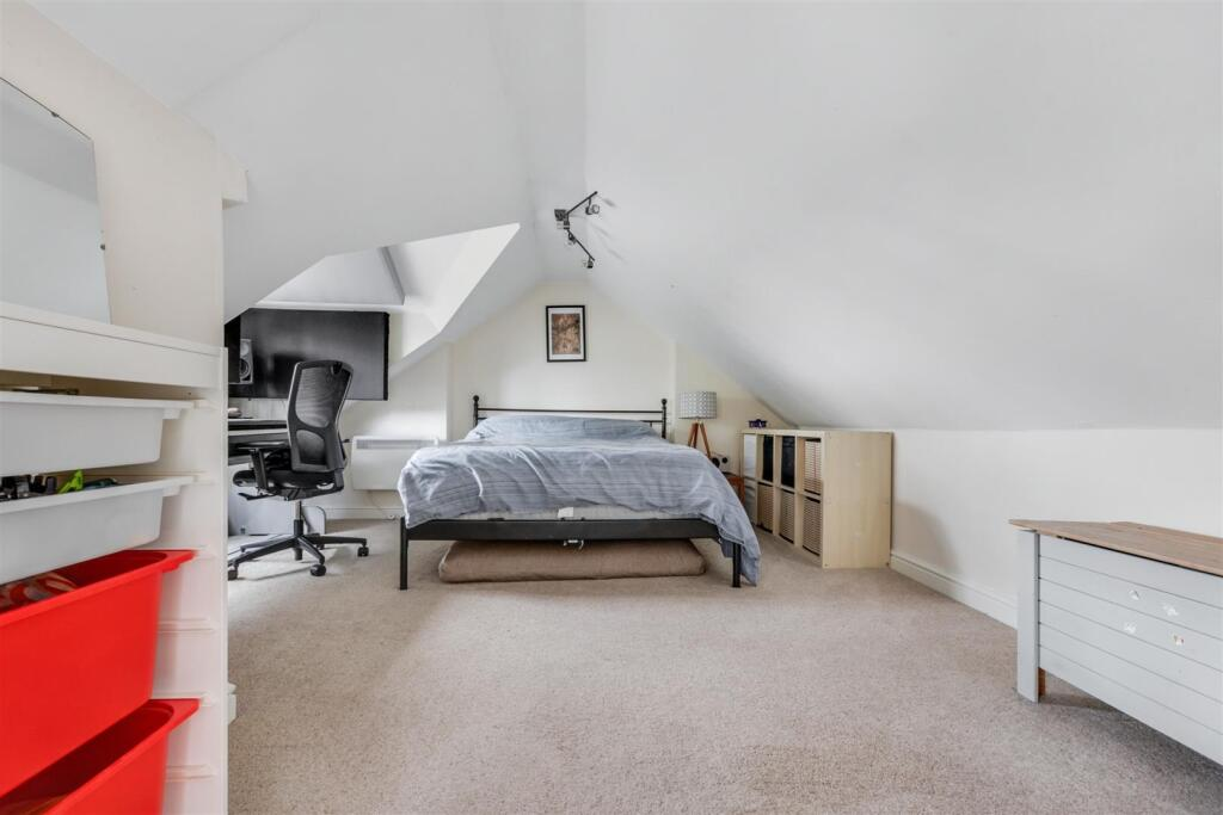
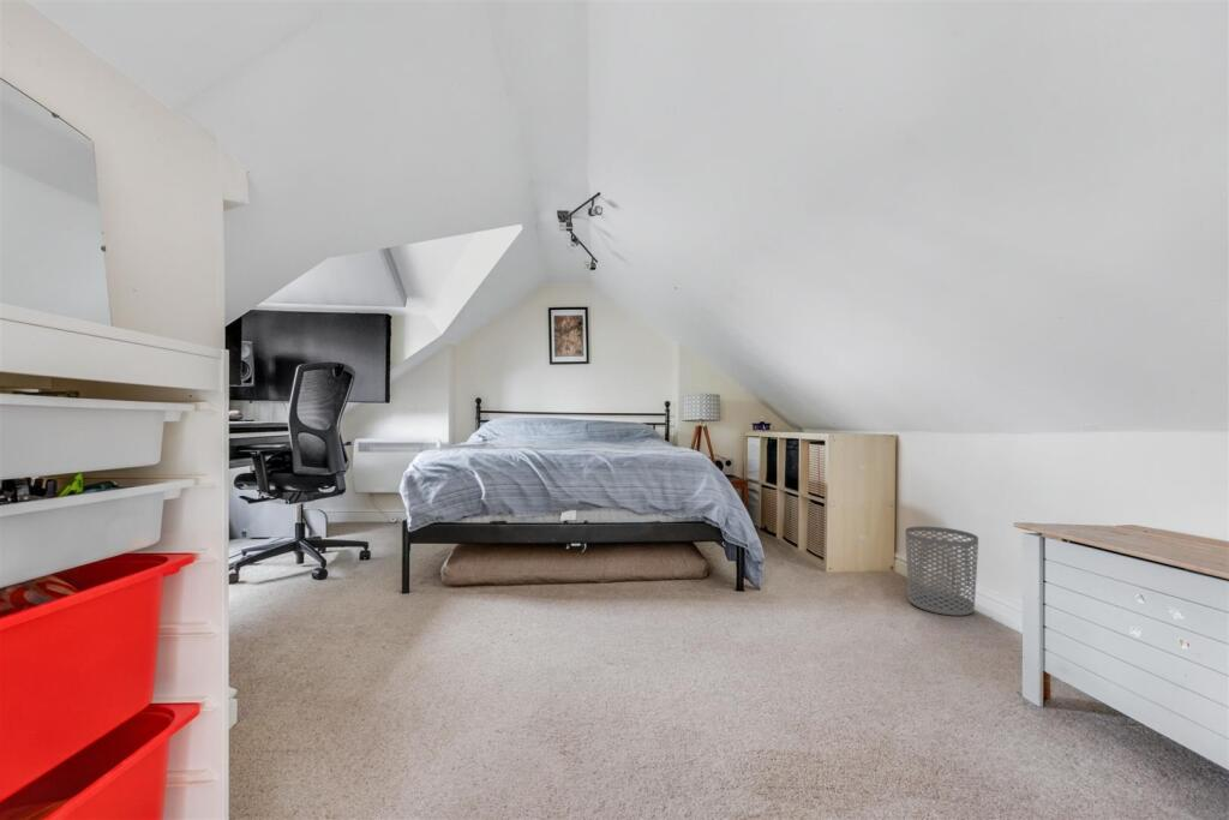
+ waste bin (940, 569)
